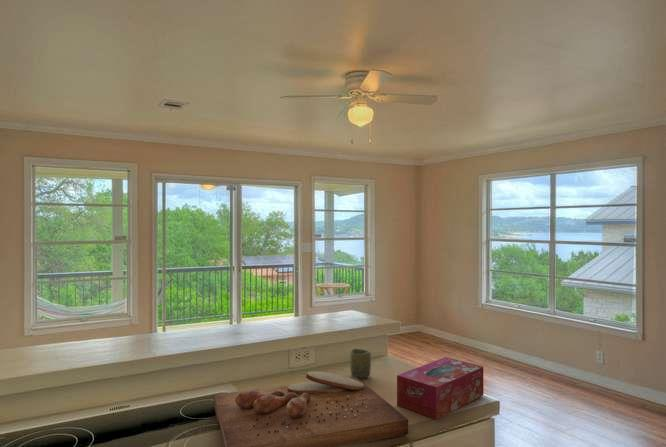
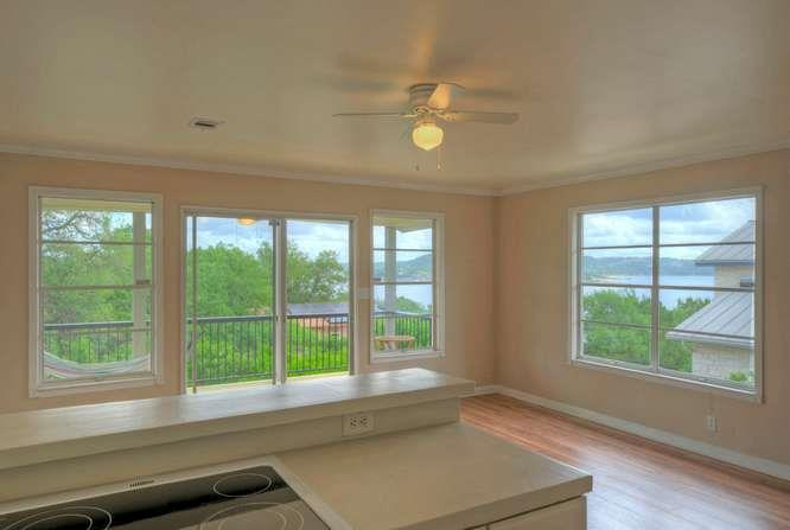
- cutting board (304, 403)
- cup (360, 363)
- tissue box (441, 385)
